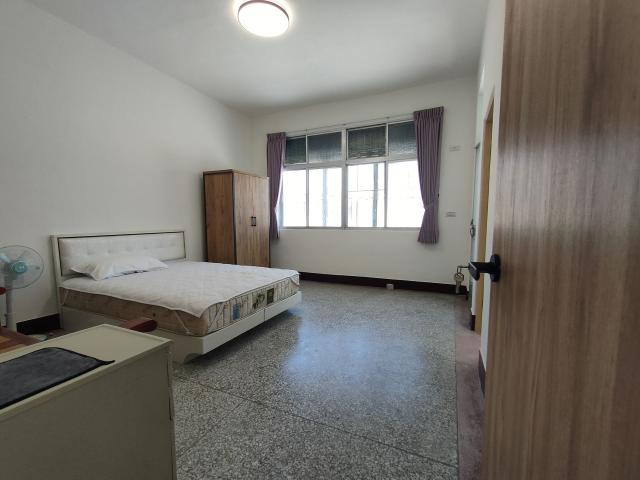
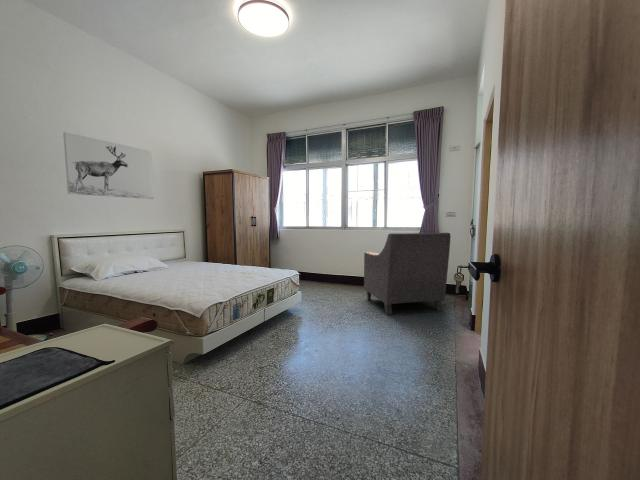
+ chair (402, 268)
+ wall art (114, 170)
